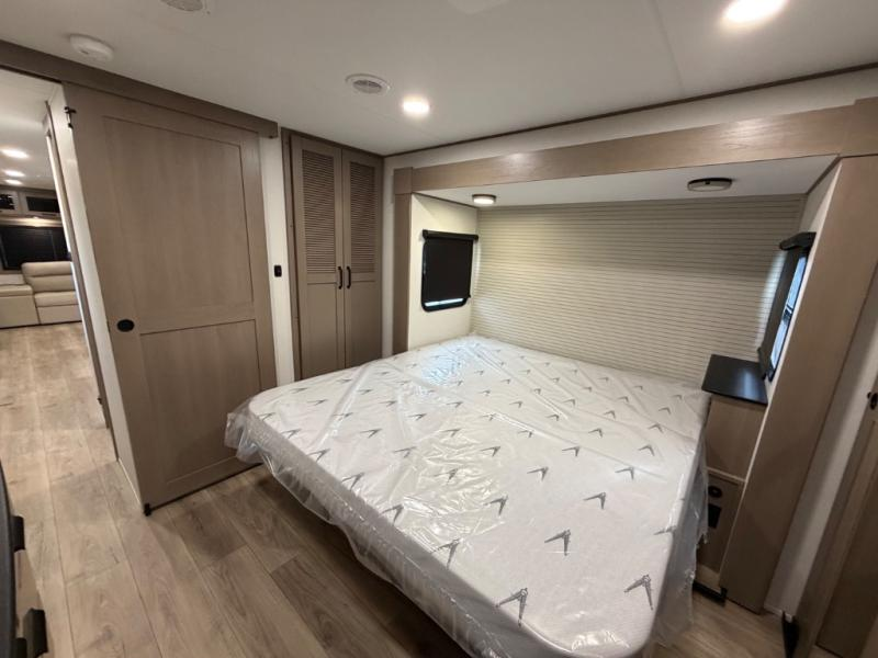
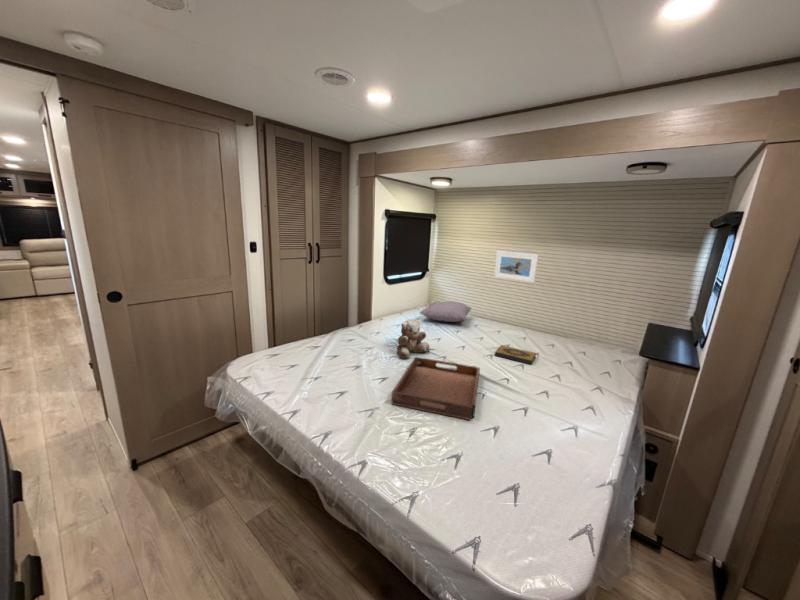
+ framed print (515, 266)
+ pillow (446, 311)
+ hardback book (515, 354)
+ teddy bear (413, 338)
+ serving tray (439, 383)
